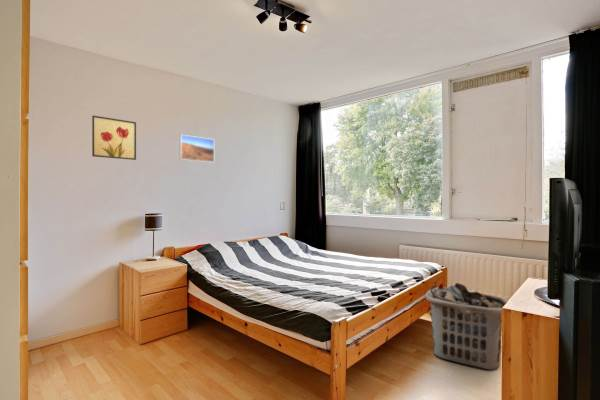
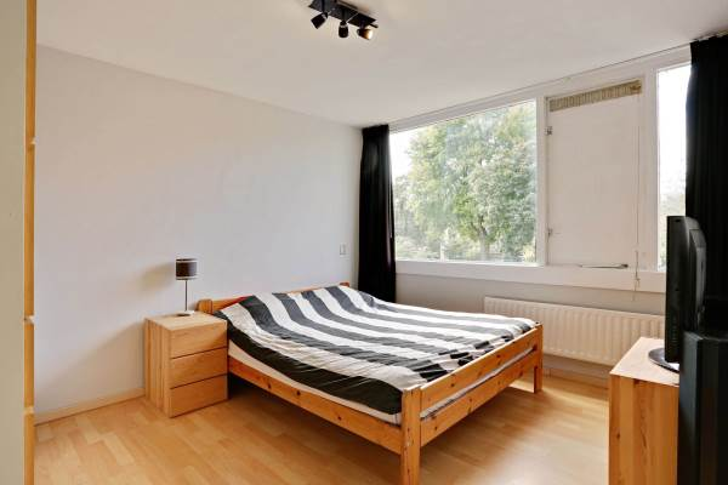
- wall art (114, 138)
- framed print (197, 149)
- clothes hamper (465, 321)
